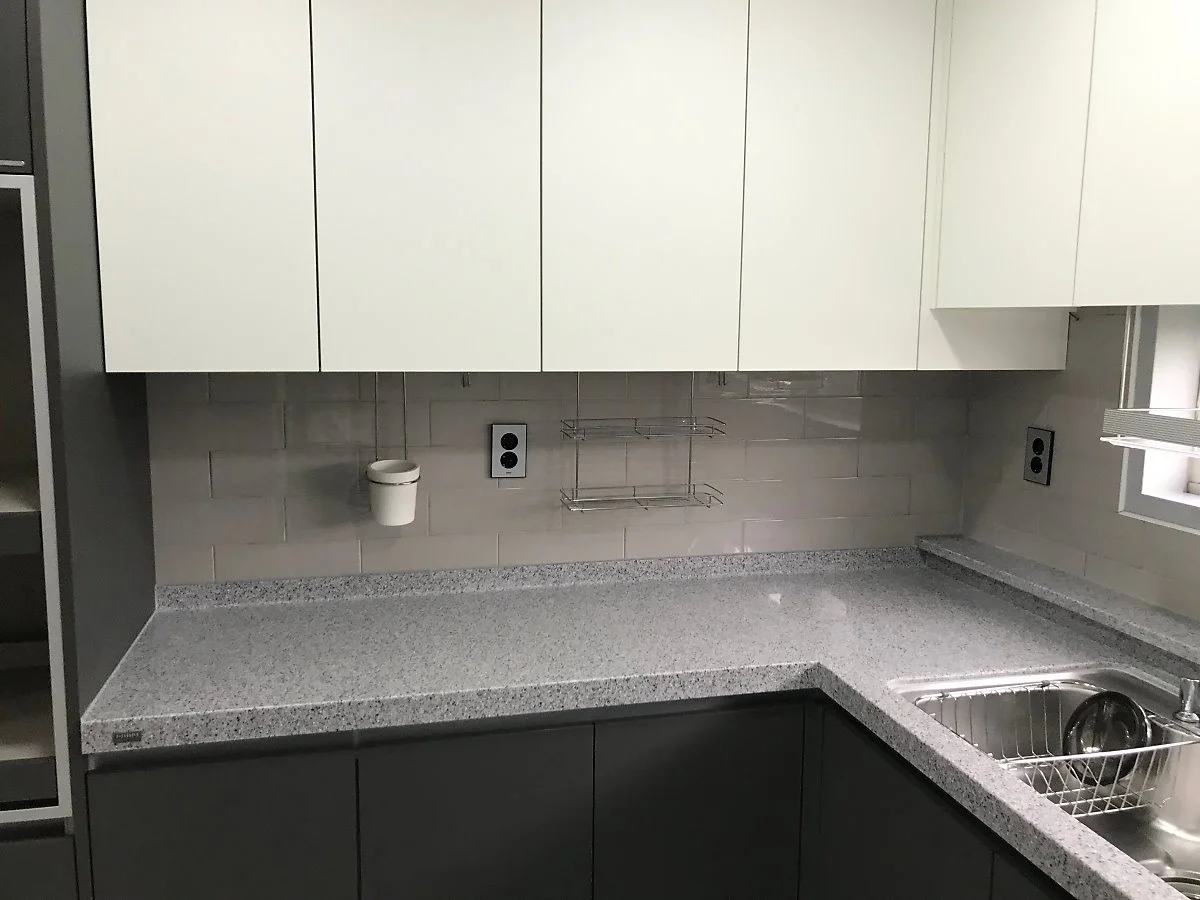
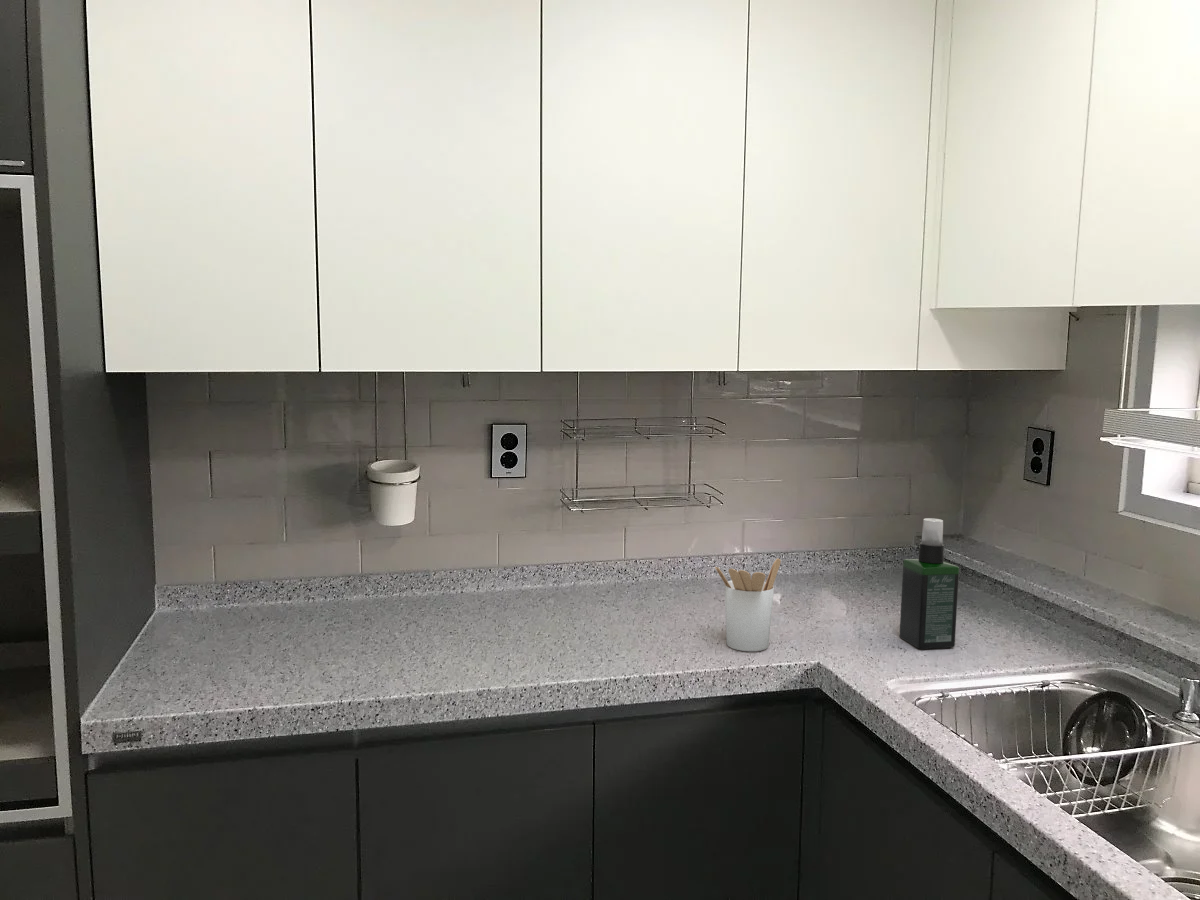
+ spray bottle (929, 581)
+ utensil holder (748, 603)
